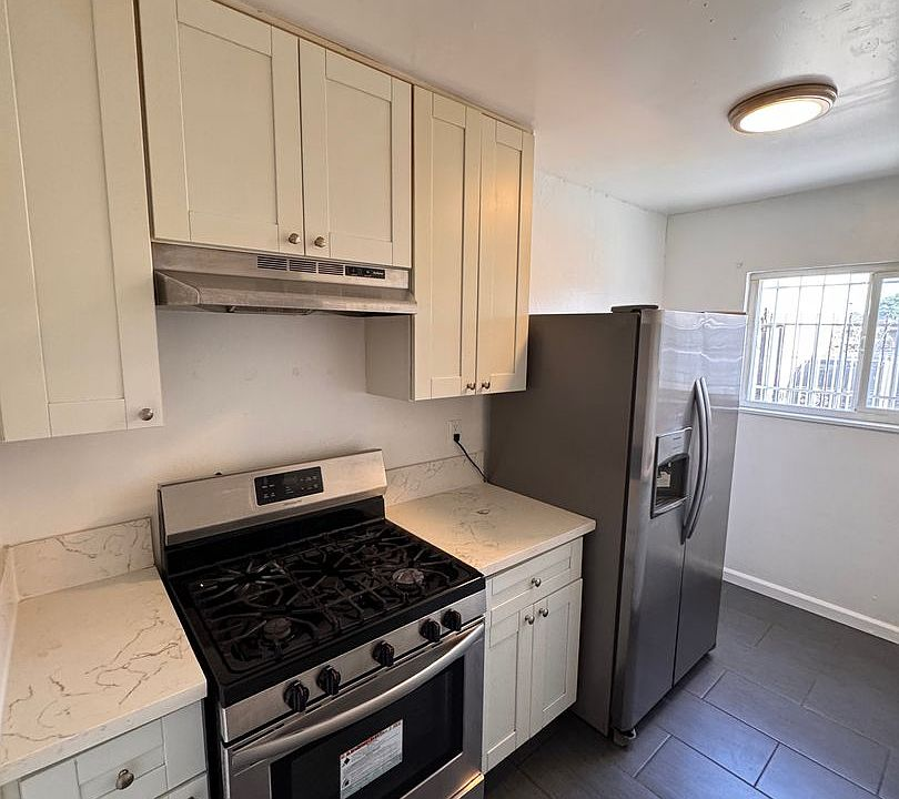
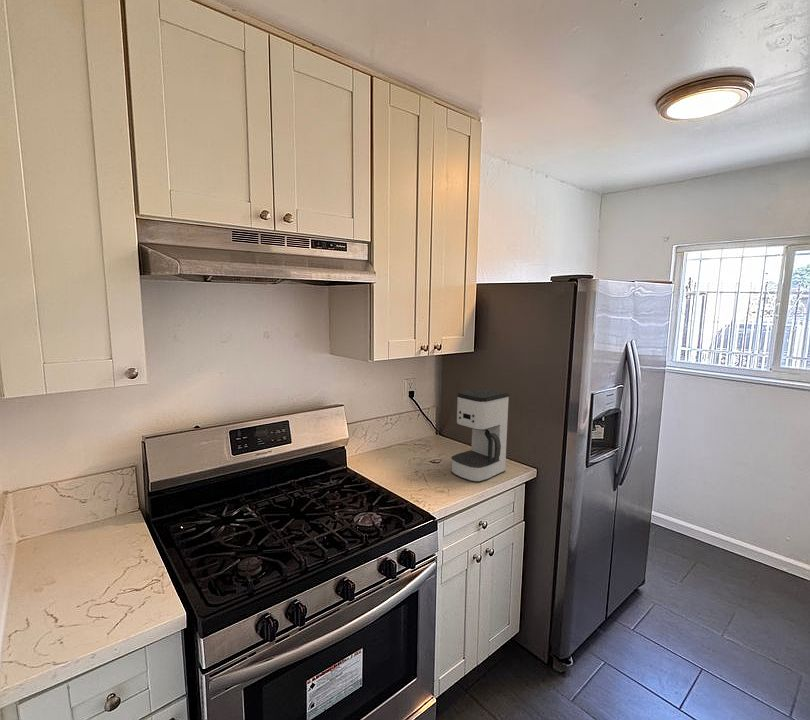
+ coffee maker (481, 434)
